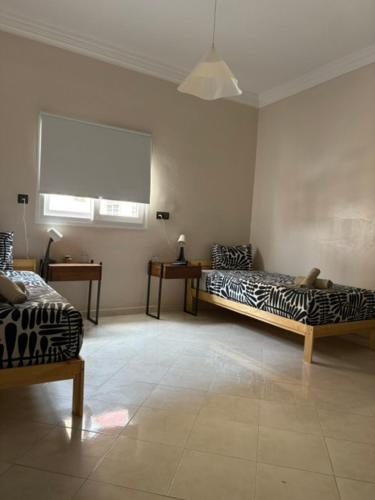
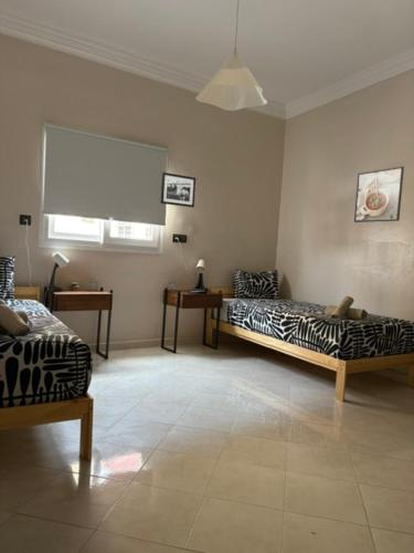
+ picture frame (178, 190)
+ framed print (378, 196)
